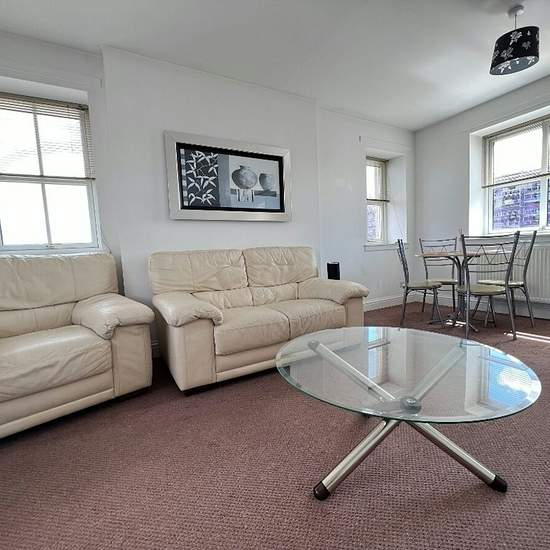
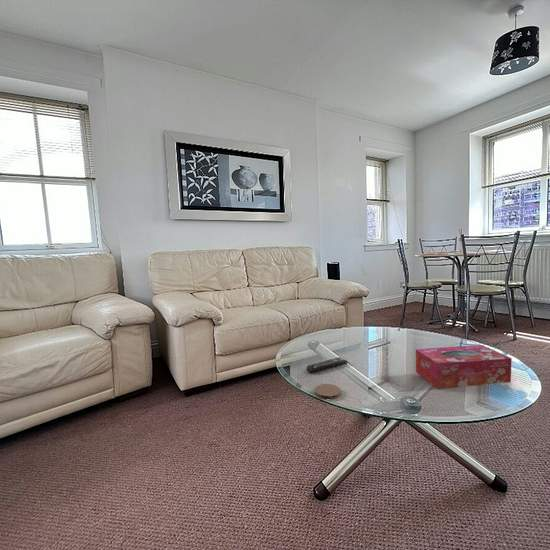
+ coaster (327, 391)
+ remote control (327, 364)
+ tissue box (460, 365)
